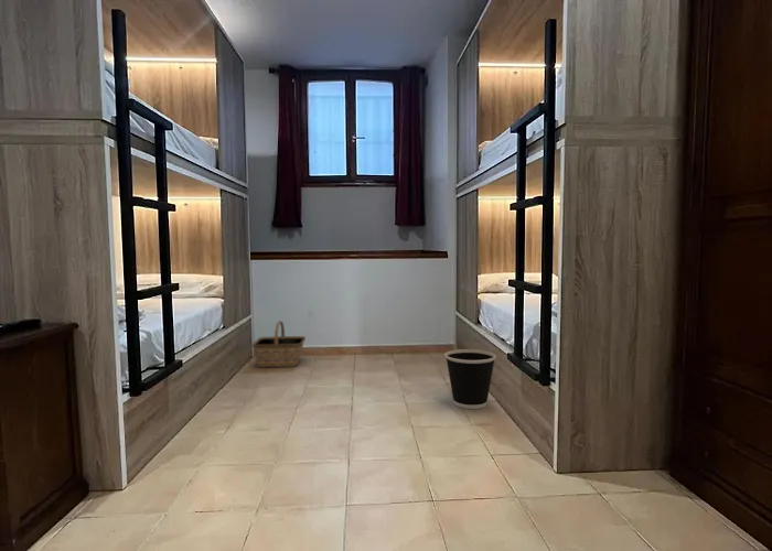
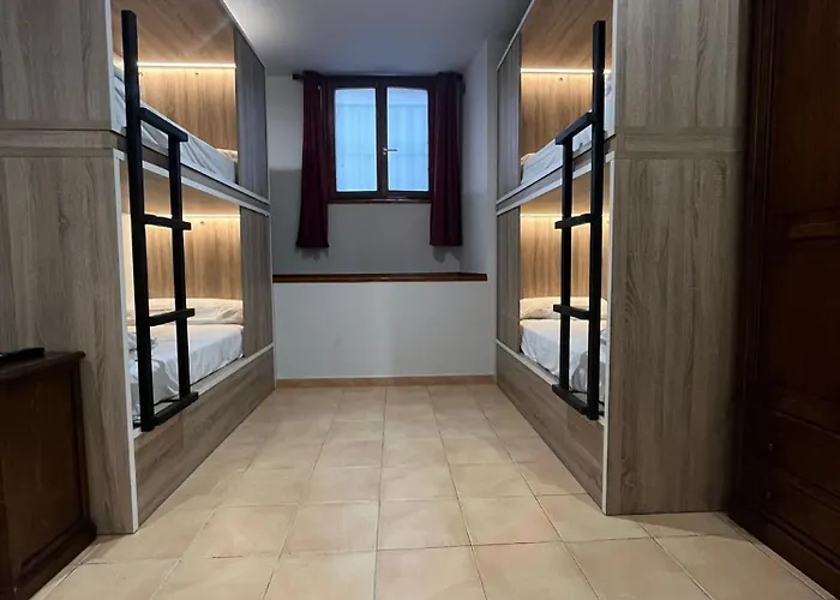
- basket (279, 342)
- wastebasket (470, 379)
